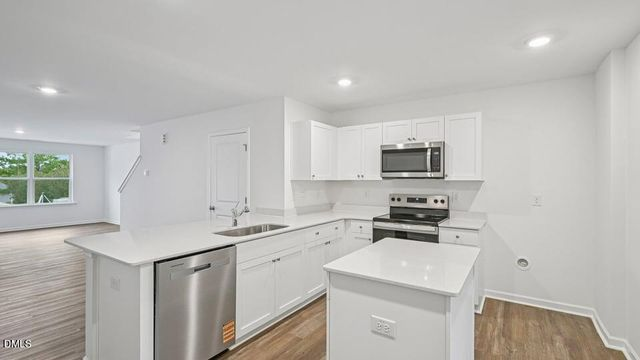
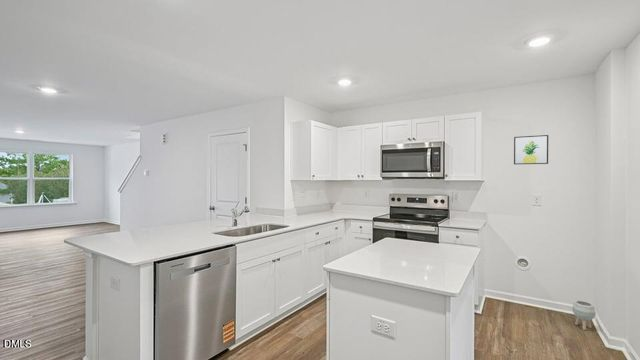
+ planter (583, 315)
+ wall art (530, 150)
